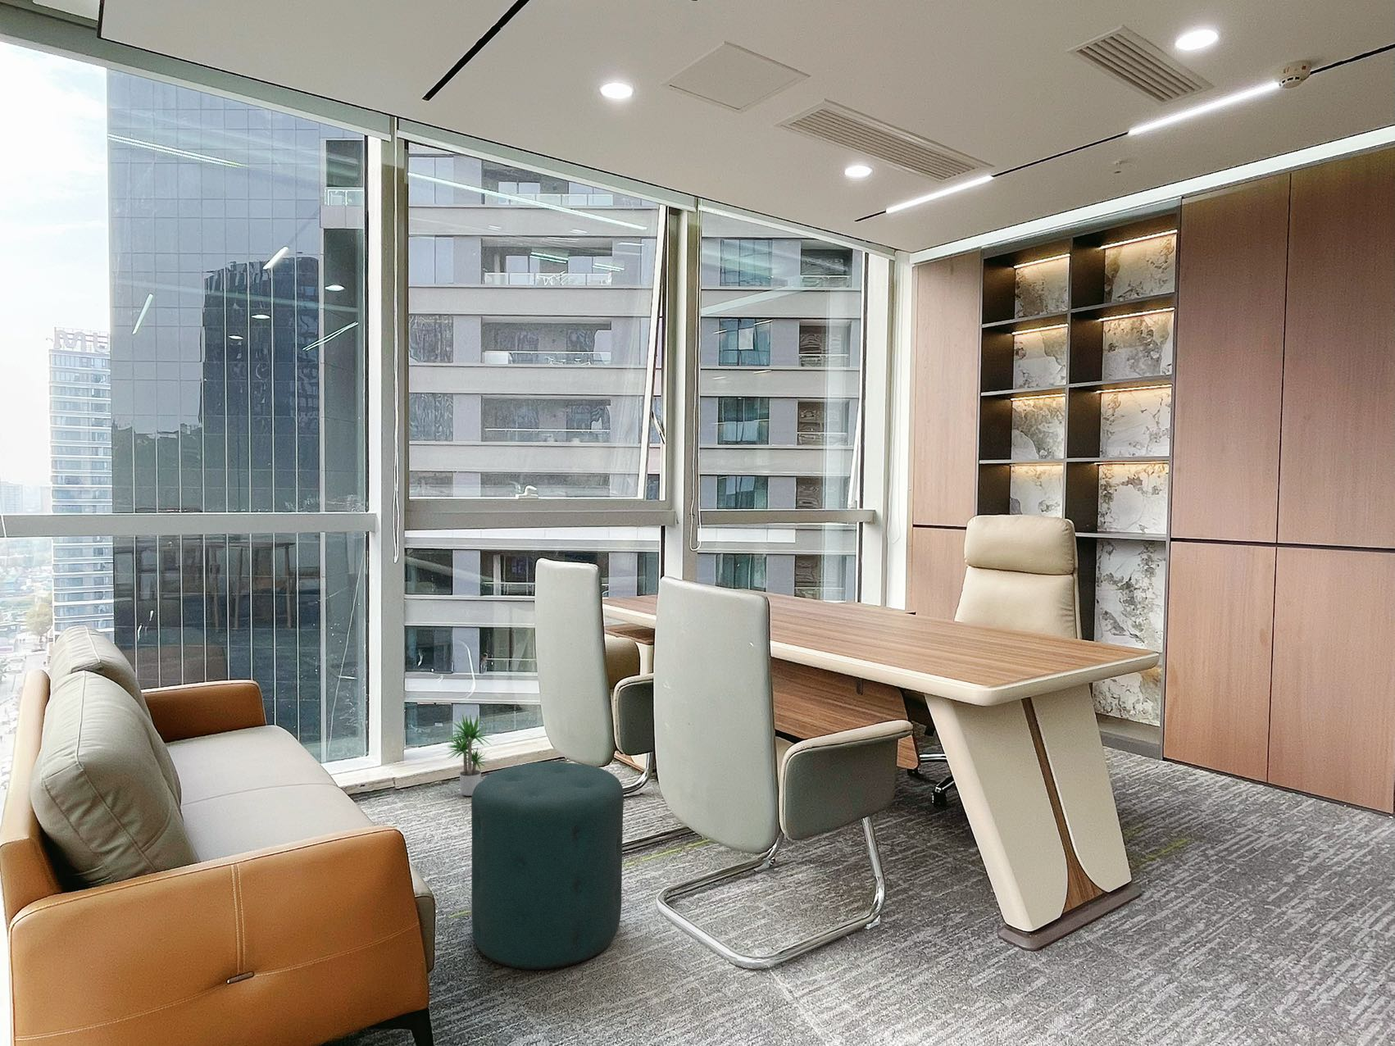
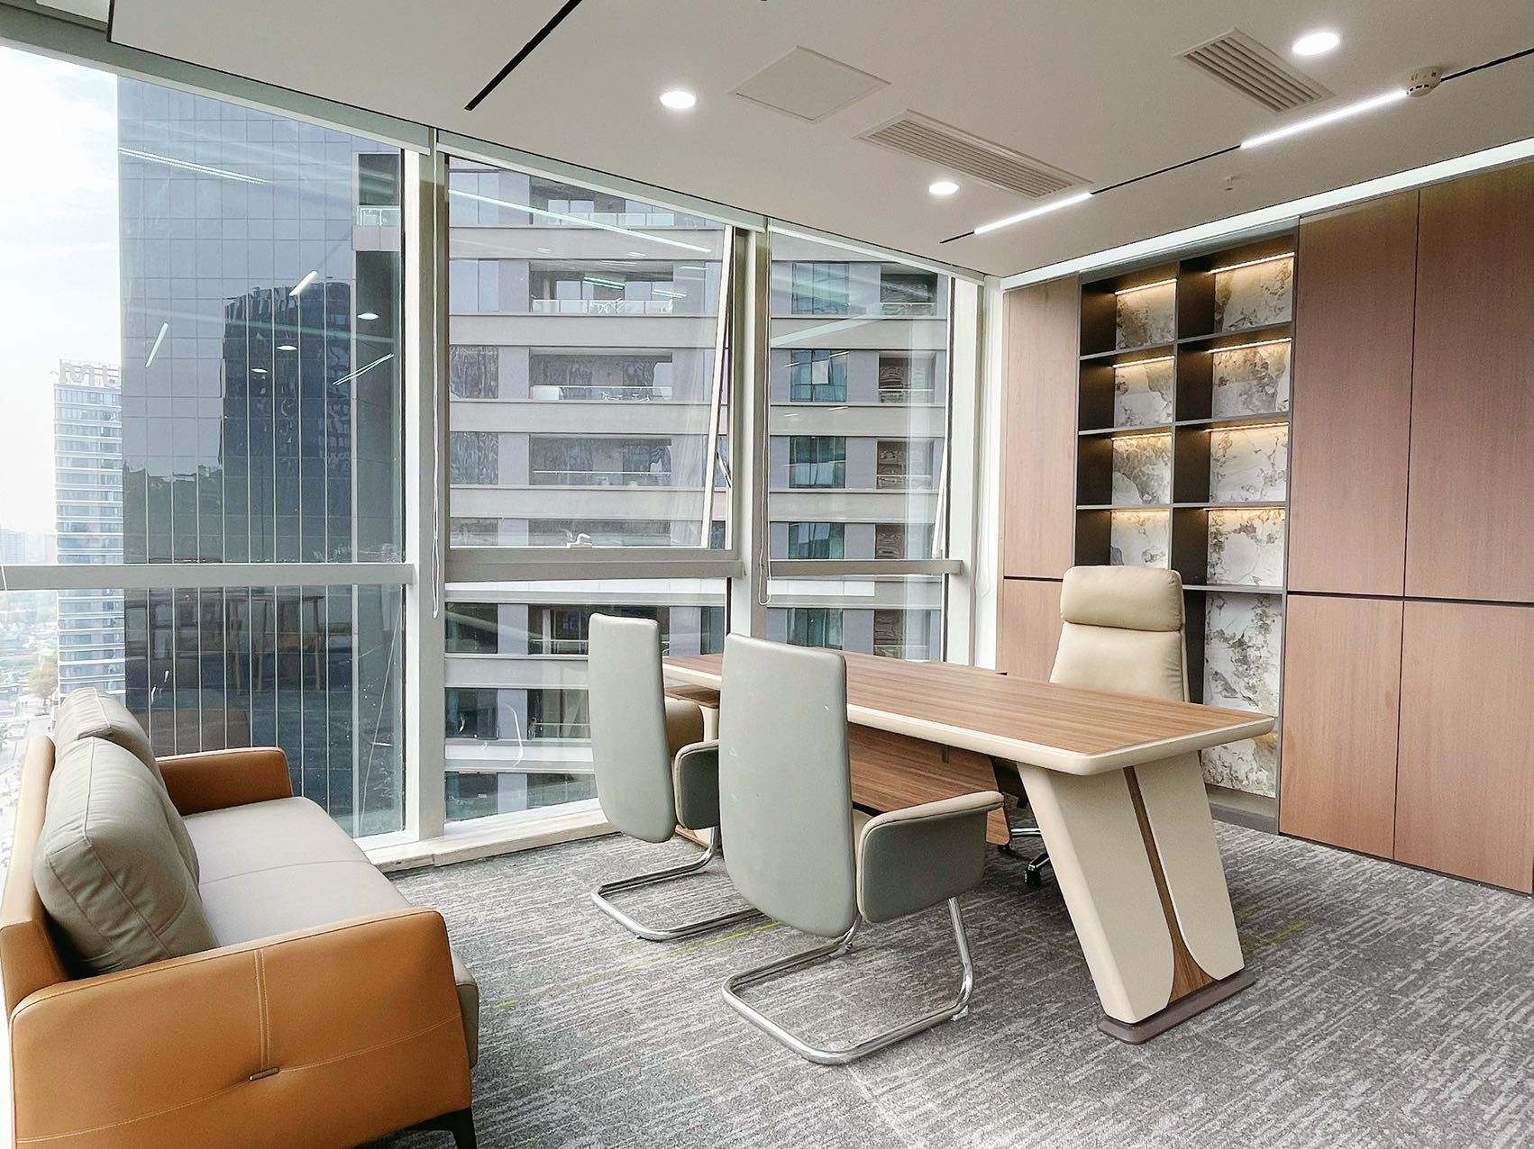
- ottoman (547, 857)
- potted plant (467, 754)
